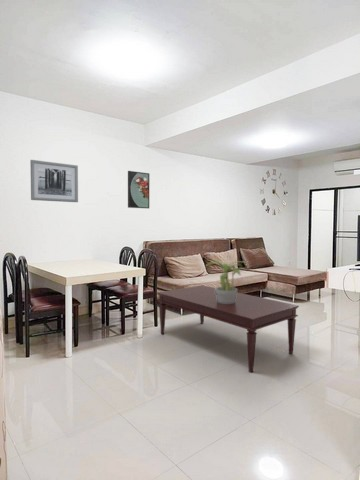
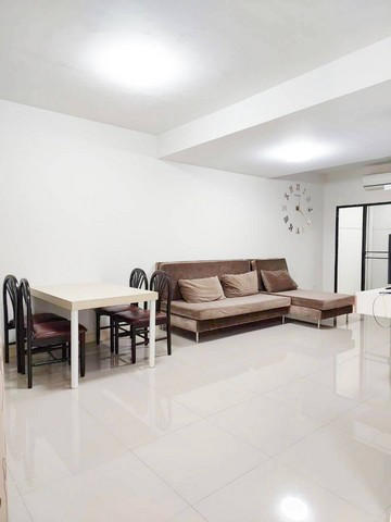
- potted plant (226, 280)
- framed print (138, 190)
- coffee table (221, 320)
- wall art (55, 182)
